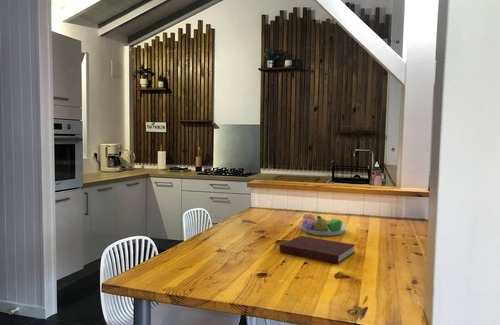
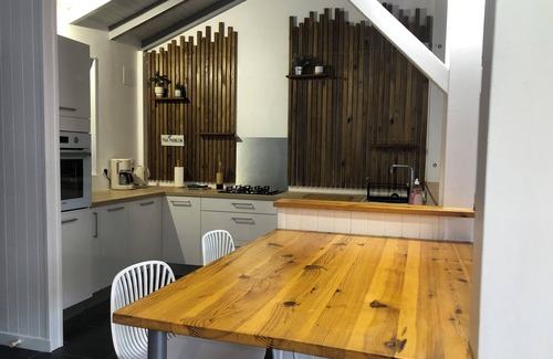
- notebook (317, 248)
- fruit bowl (323, 222)
